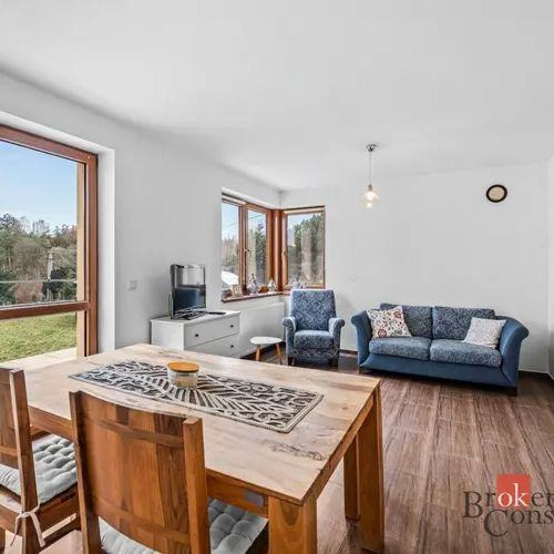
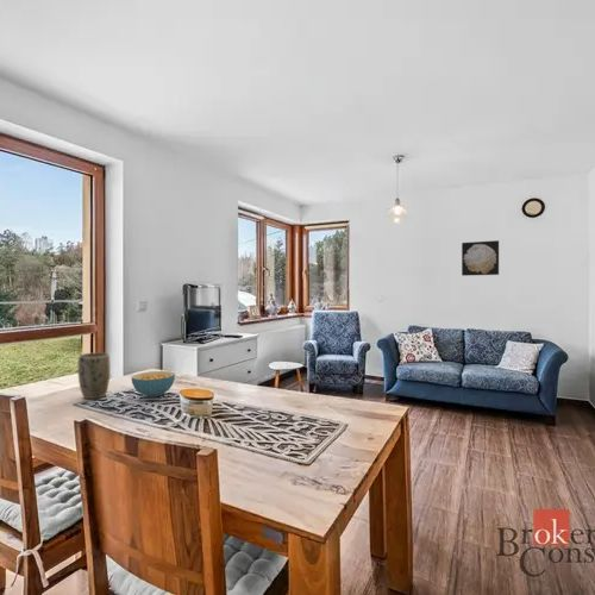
+ wall art (480, 258)
+ cereal bowl (154, 384)
+ plant pot (94, 375)
